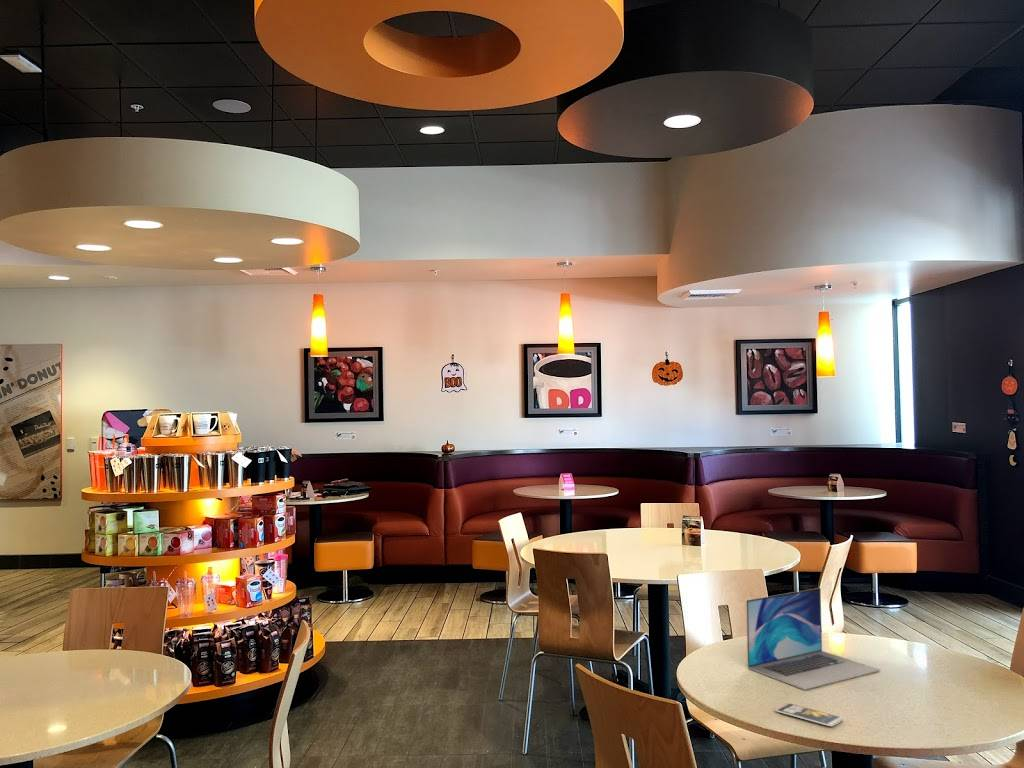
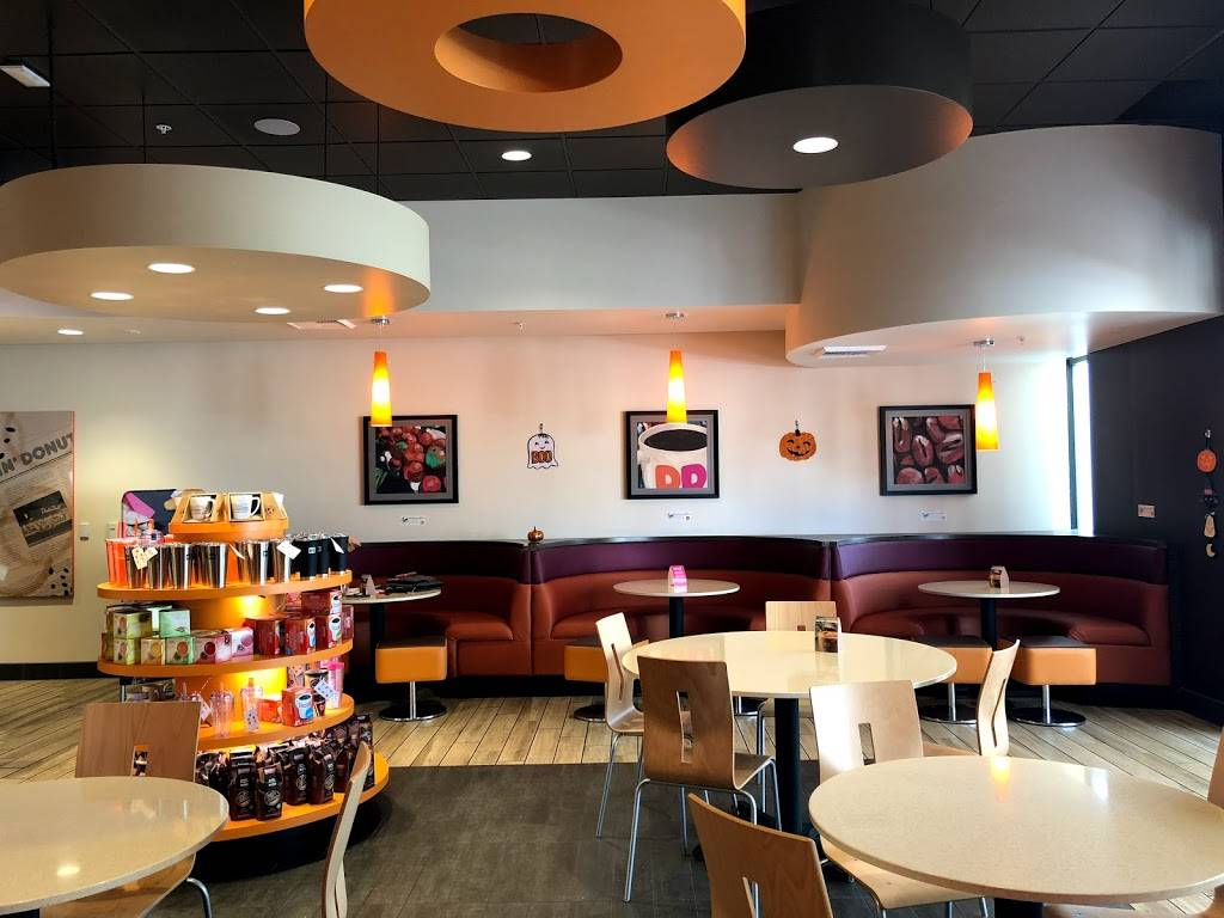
- laptop (812, 635)
- smartphone (808, 714)
